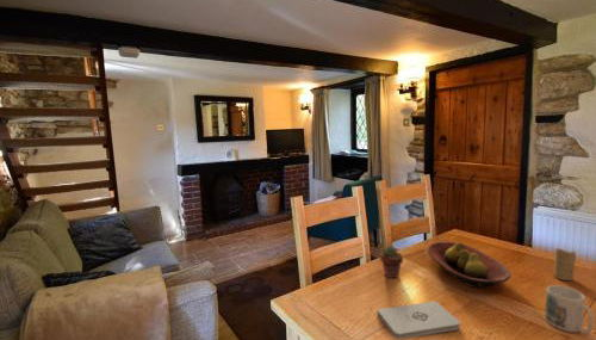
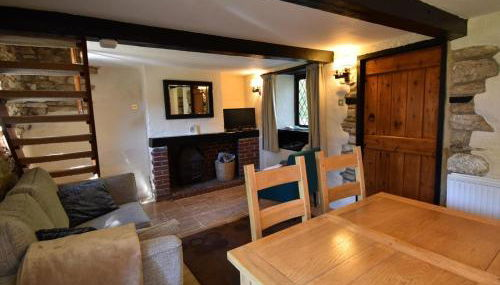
- notepad (417, 319)
- candle (564, 262)
- fruit bowl (464, 260)
- mug (570, 311)
- potted succulent (391, 260)
